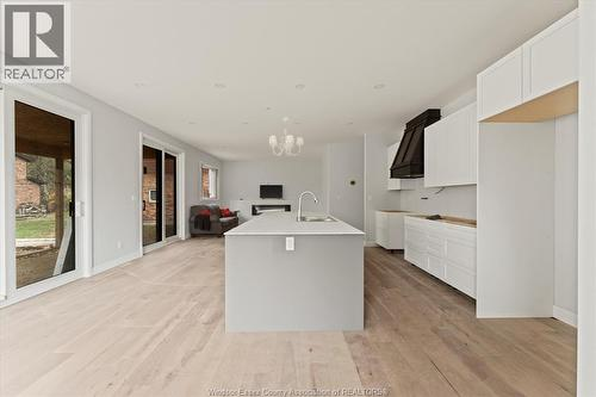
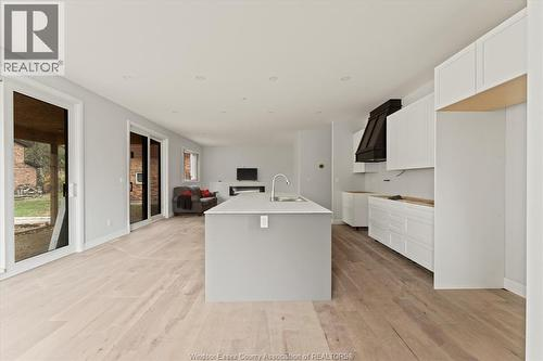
- chandelier (286, 139)
